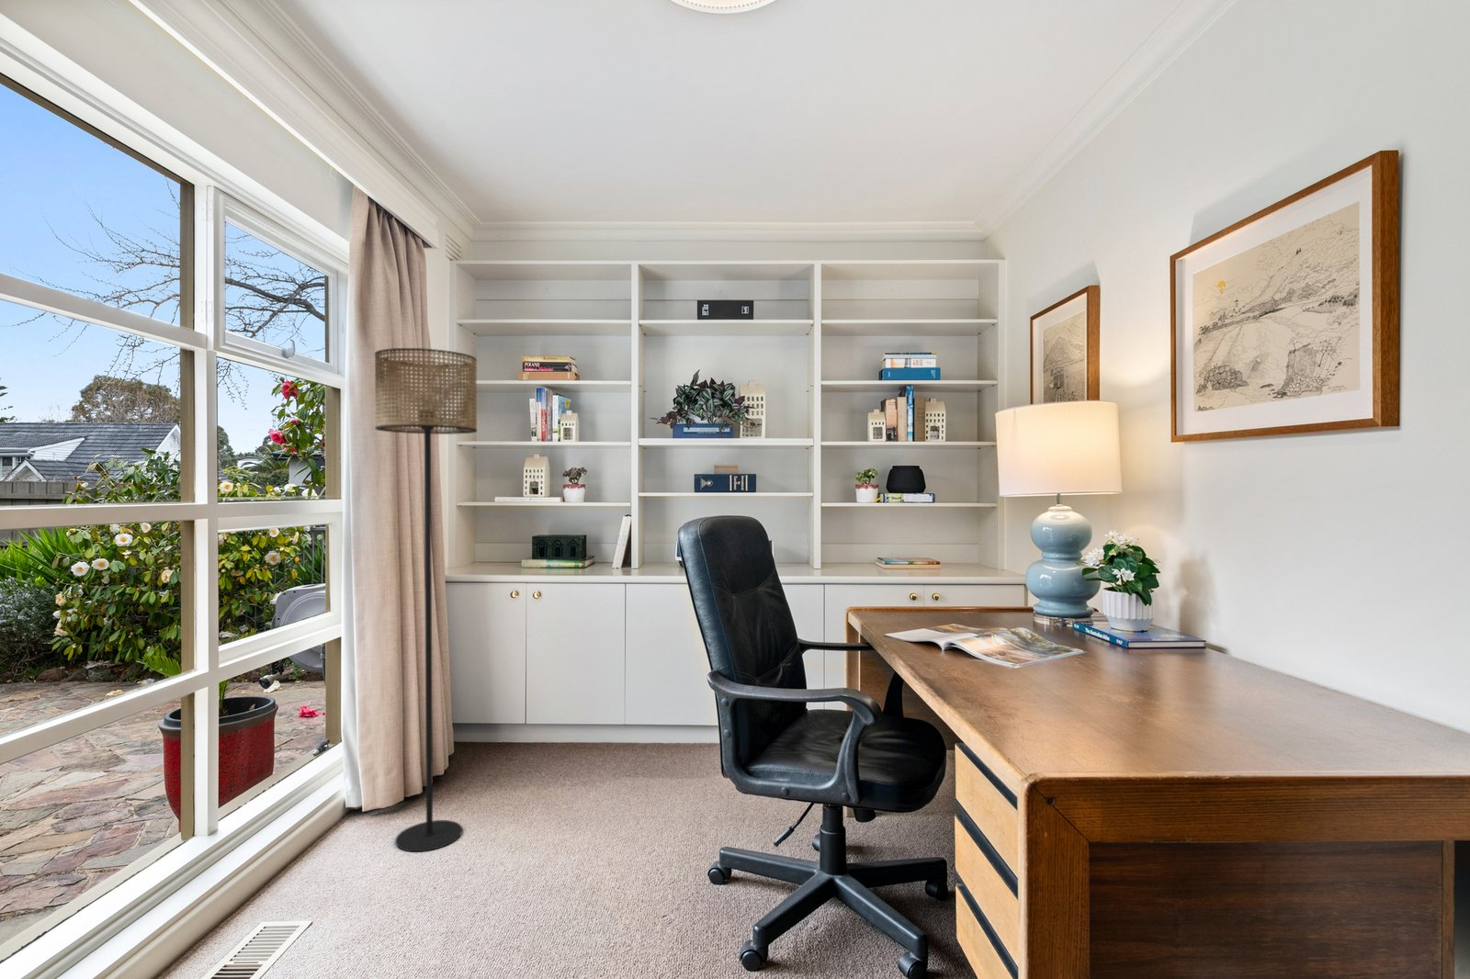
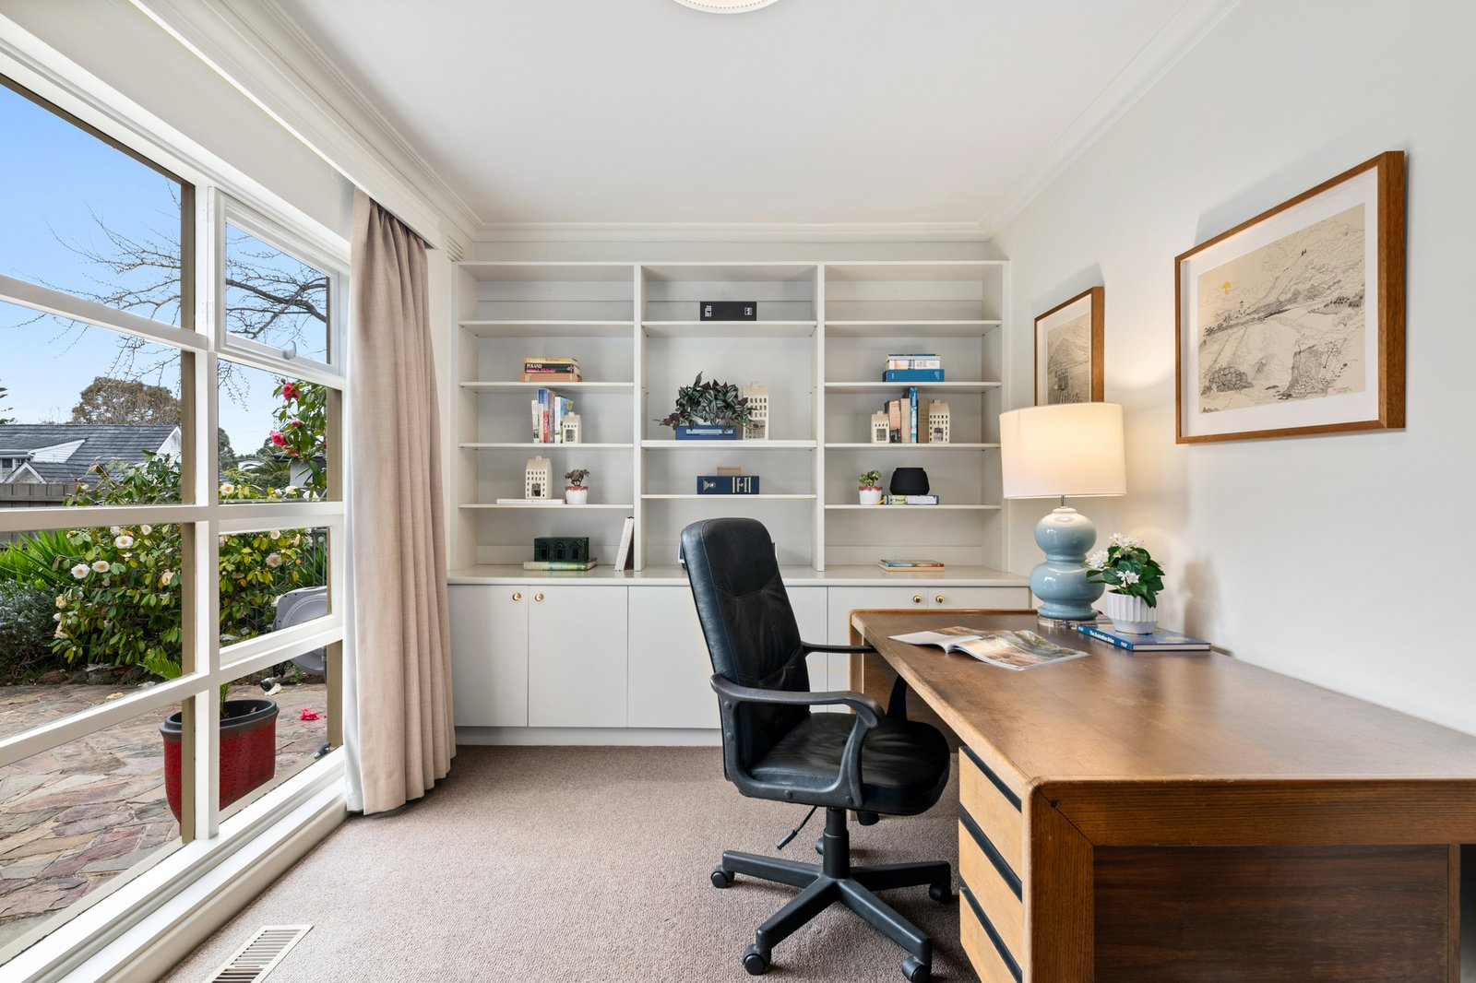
- floor lamp (428, 597)
